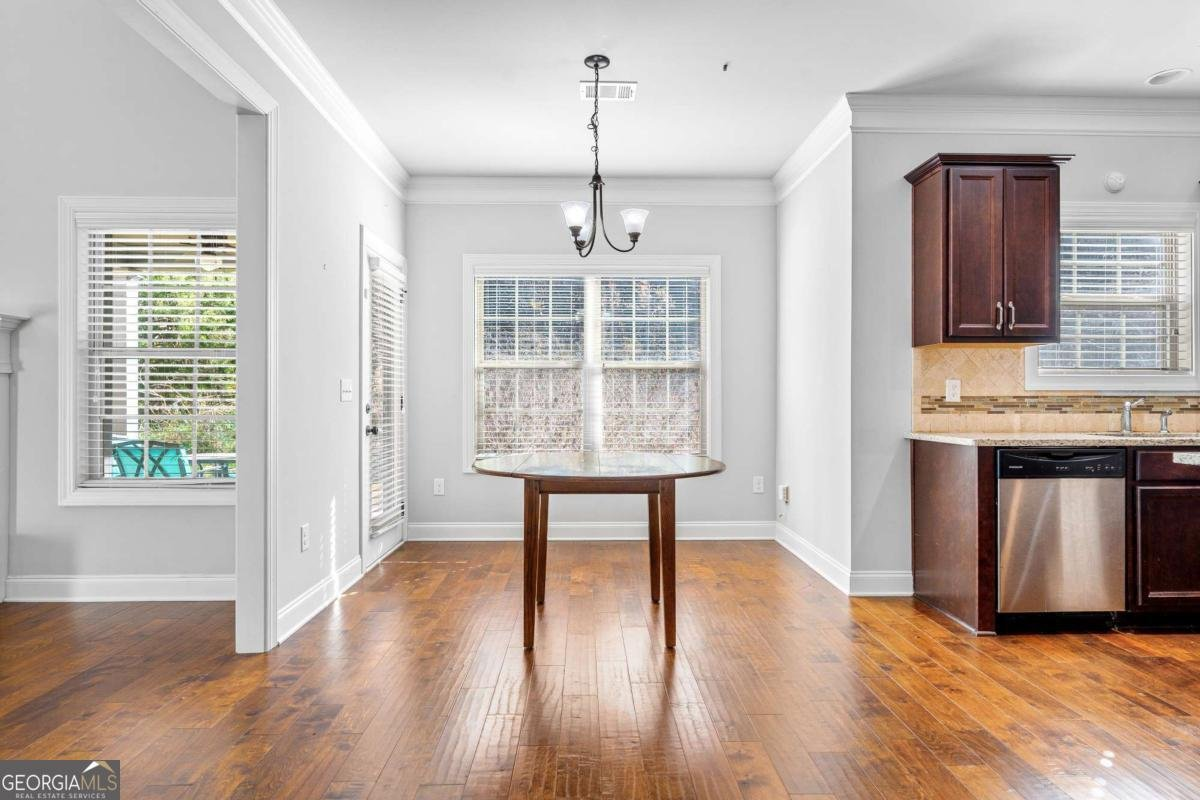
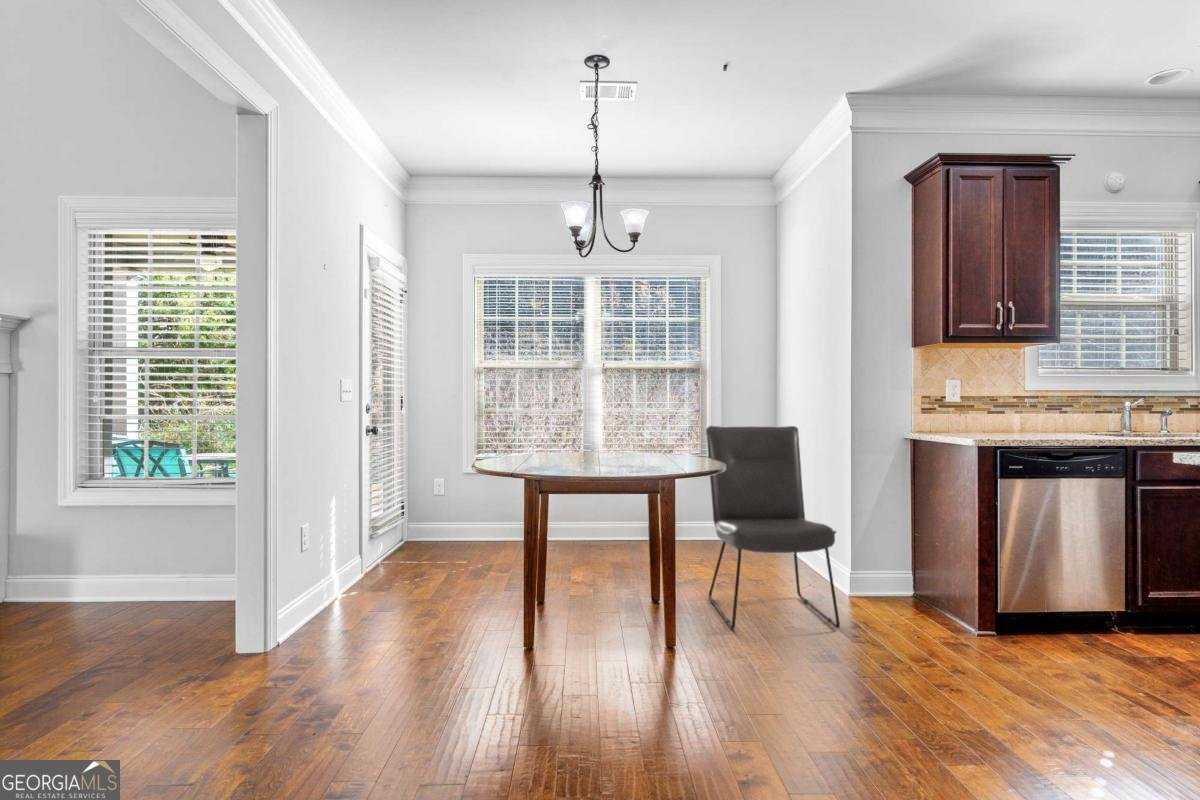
+ chair (766, 518)
